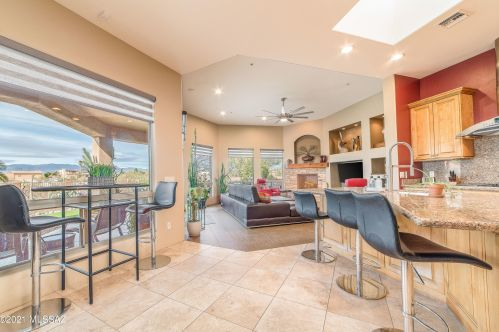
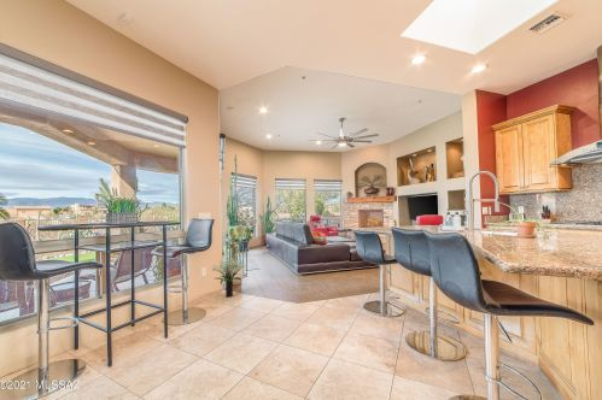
+ potted plant (229, 276)
